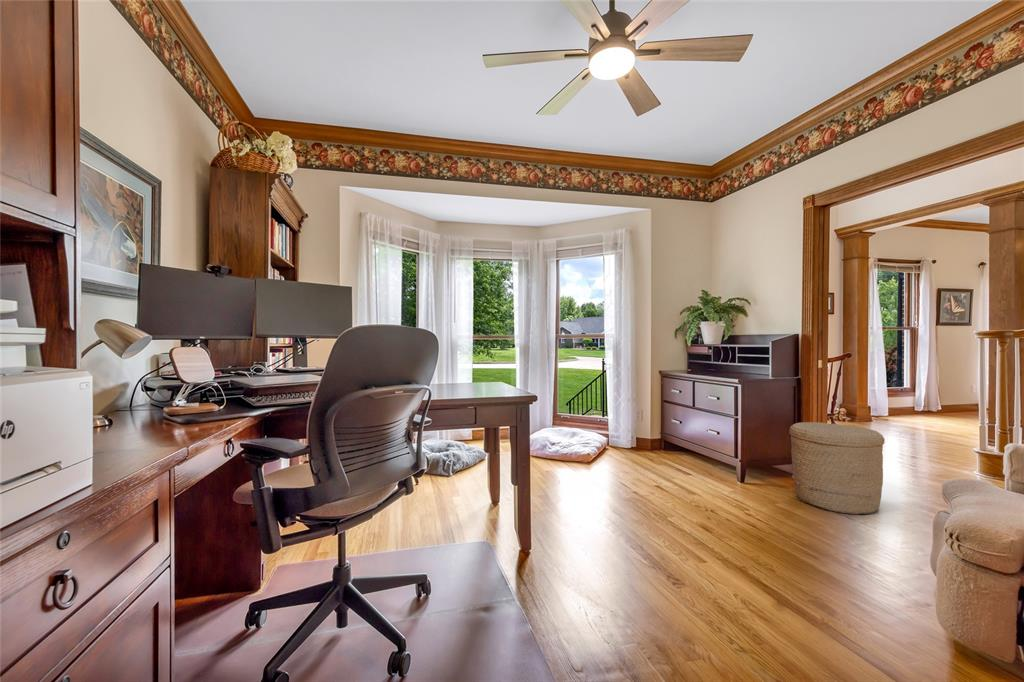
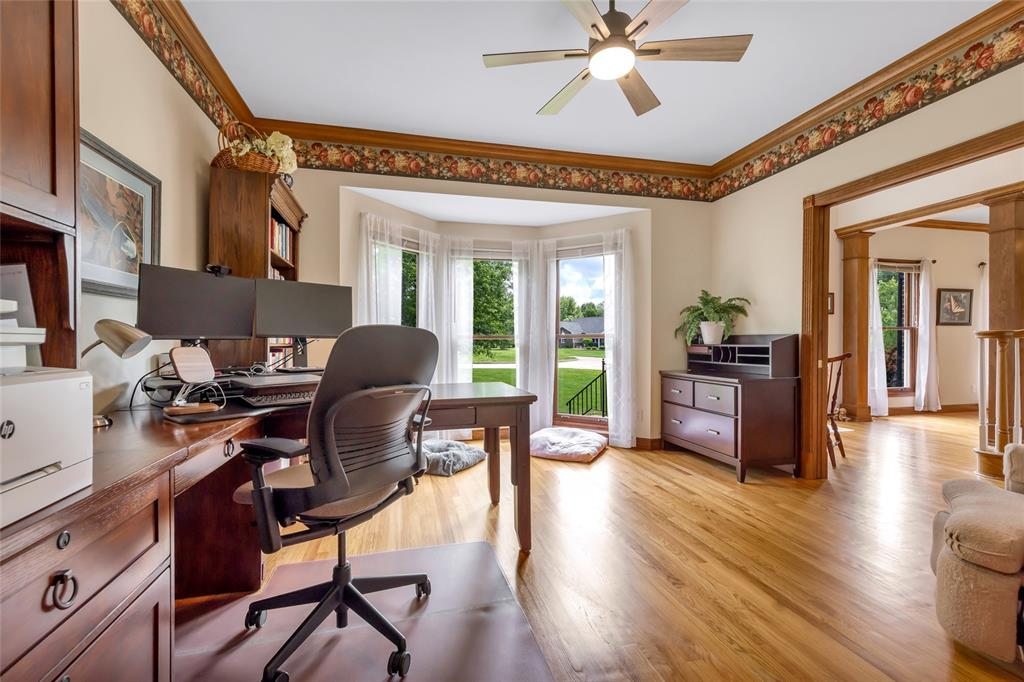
- basket (834, 464)
